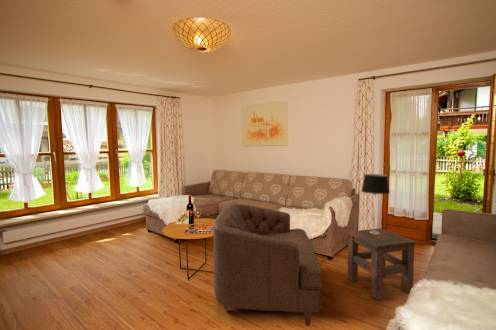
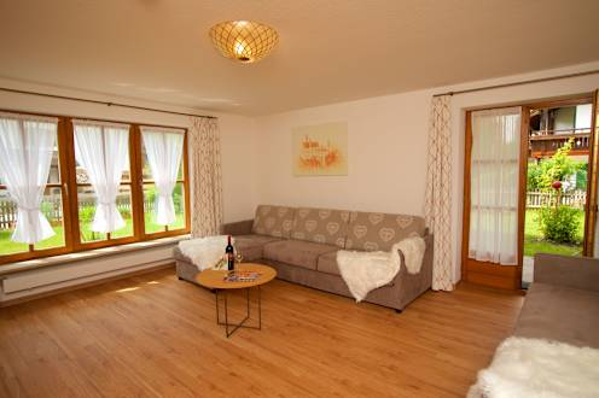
- chair (266, 251)
- side table (379, 261)
- table lamp (375, 194)
